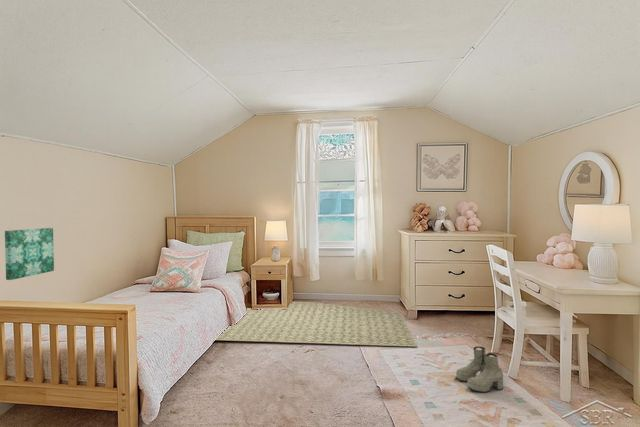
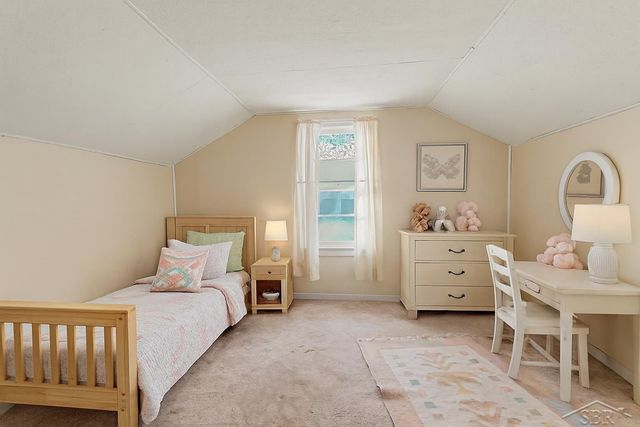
- wall art (30, 252)
- boots (479, 367)
- rug (316, 318)
